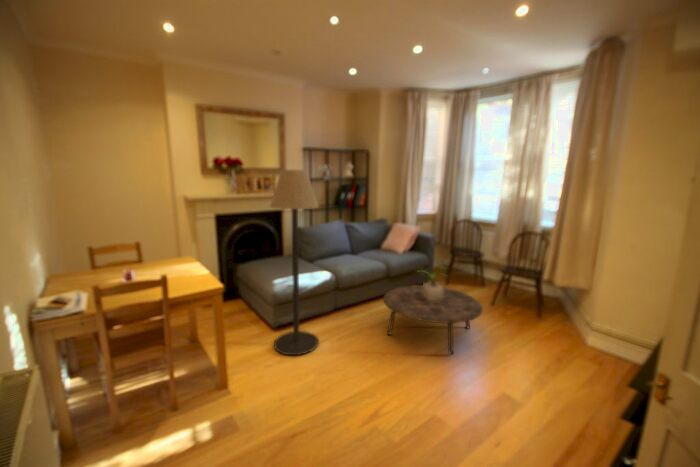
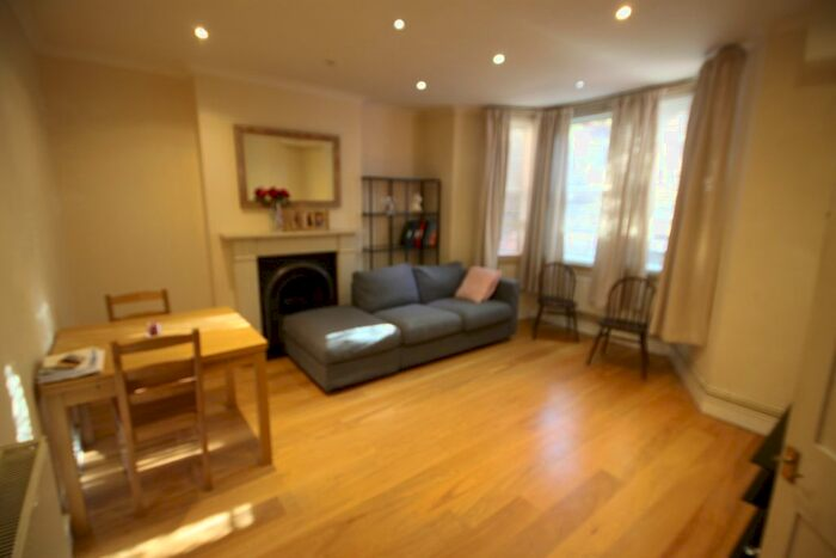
- potted plant (435, 283)
- floor lamp (295, 260)
- coffee table (430, 315)
